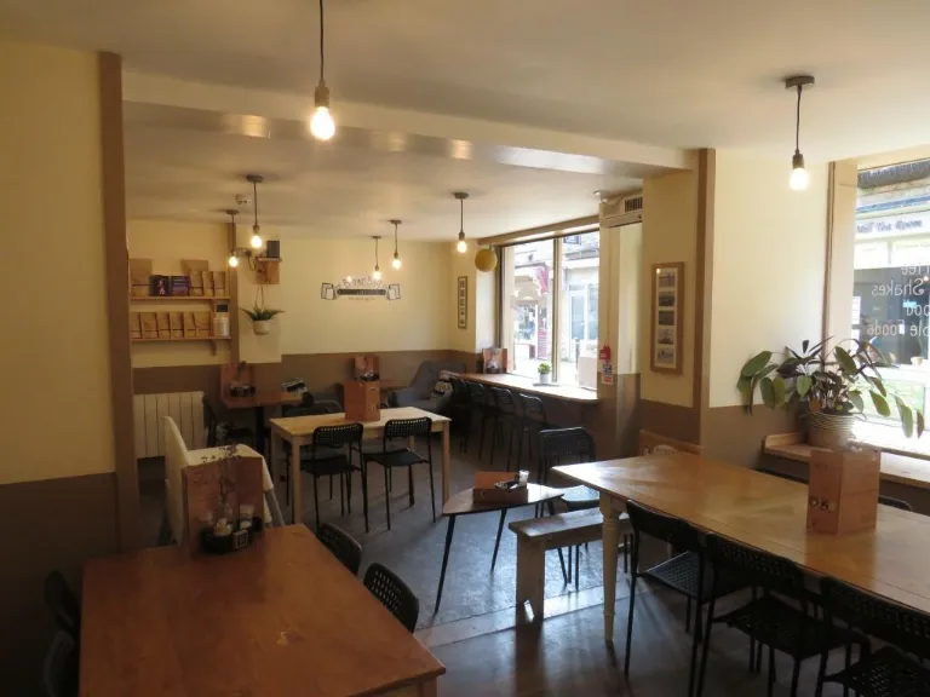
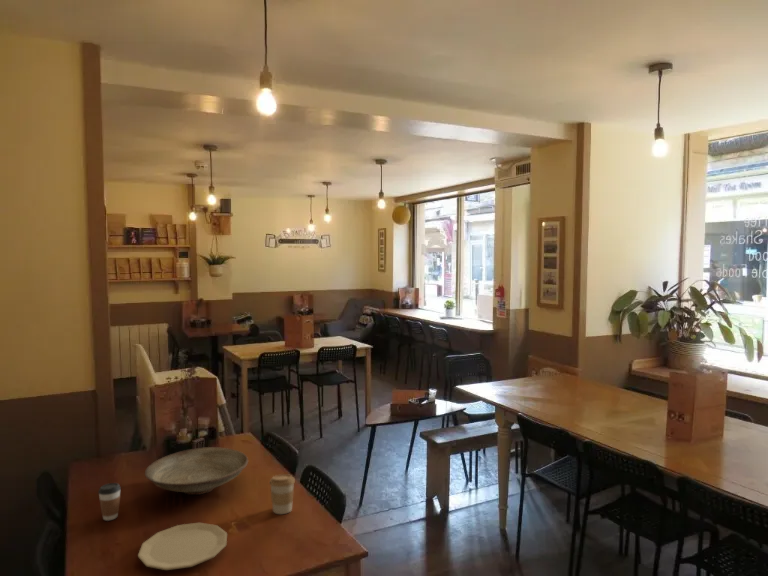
+ coffee cup (109, 501)
+ coffee cup (282, 492)
+ plate (184, 548)
+ decorative bowl (198, 475)
